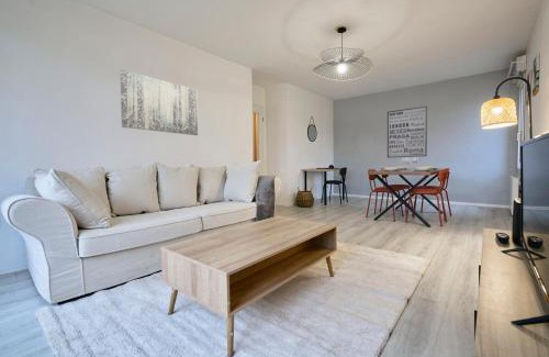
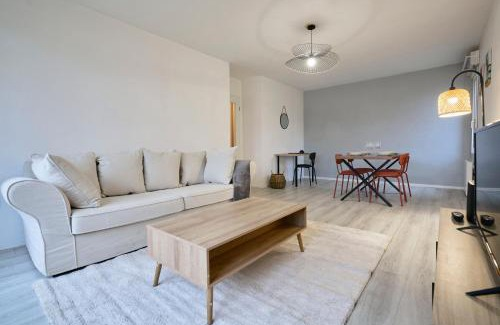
- wall art (406, 133)
- wall art (163, 105)
